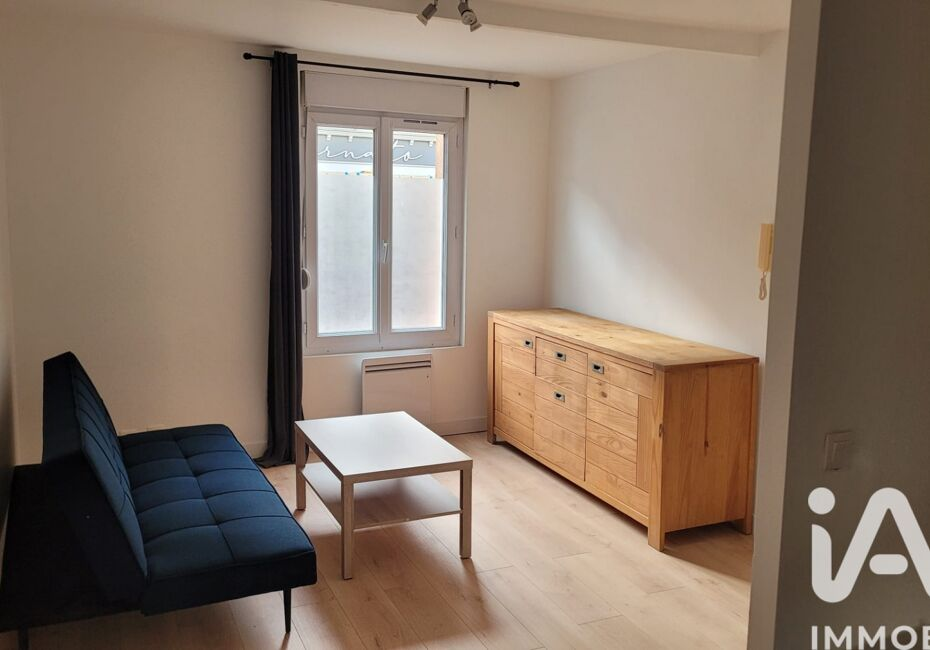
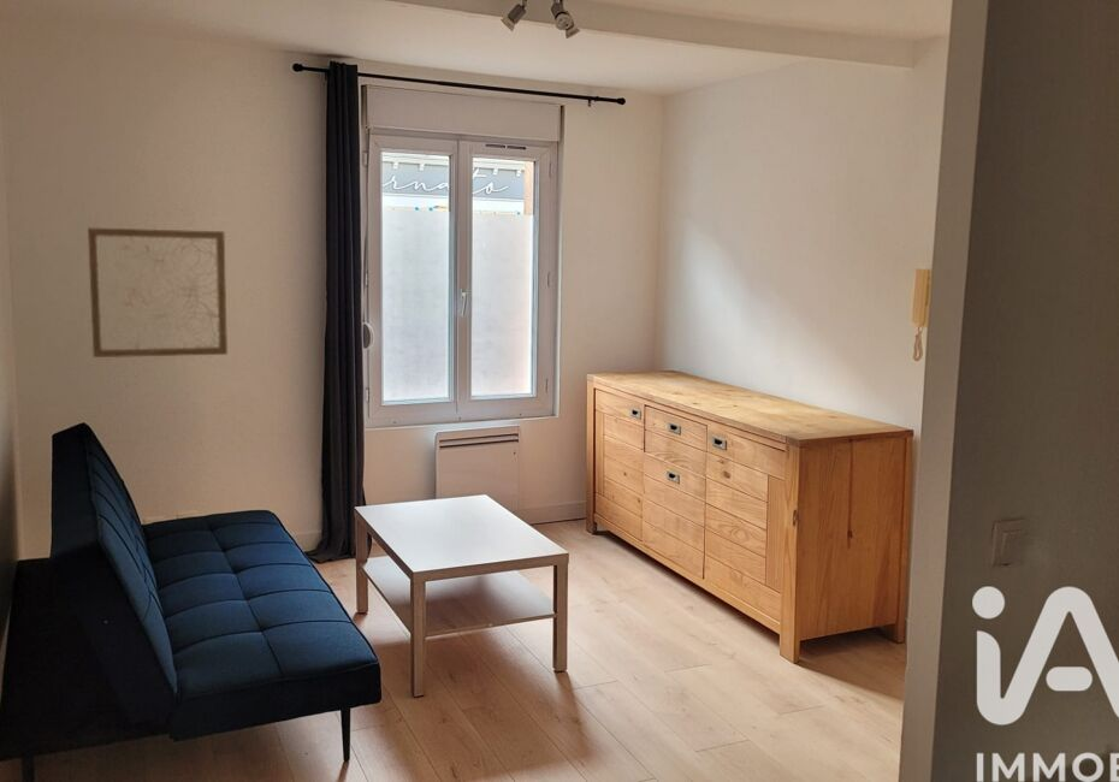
+ wall art (155, 295)
